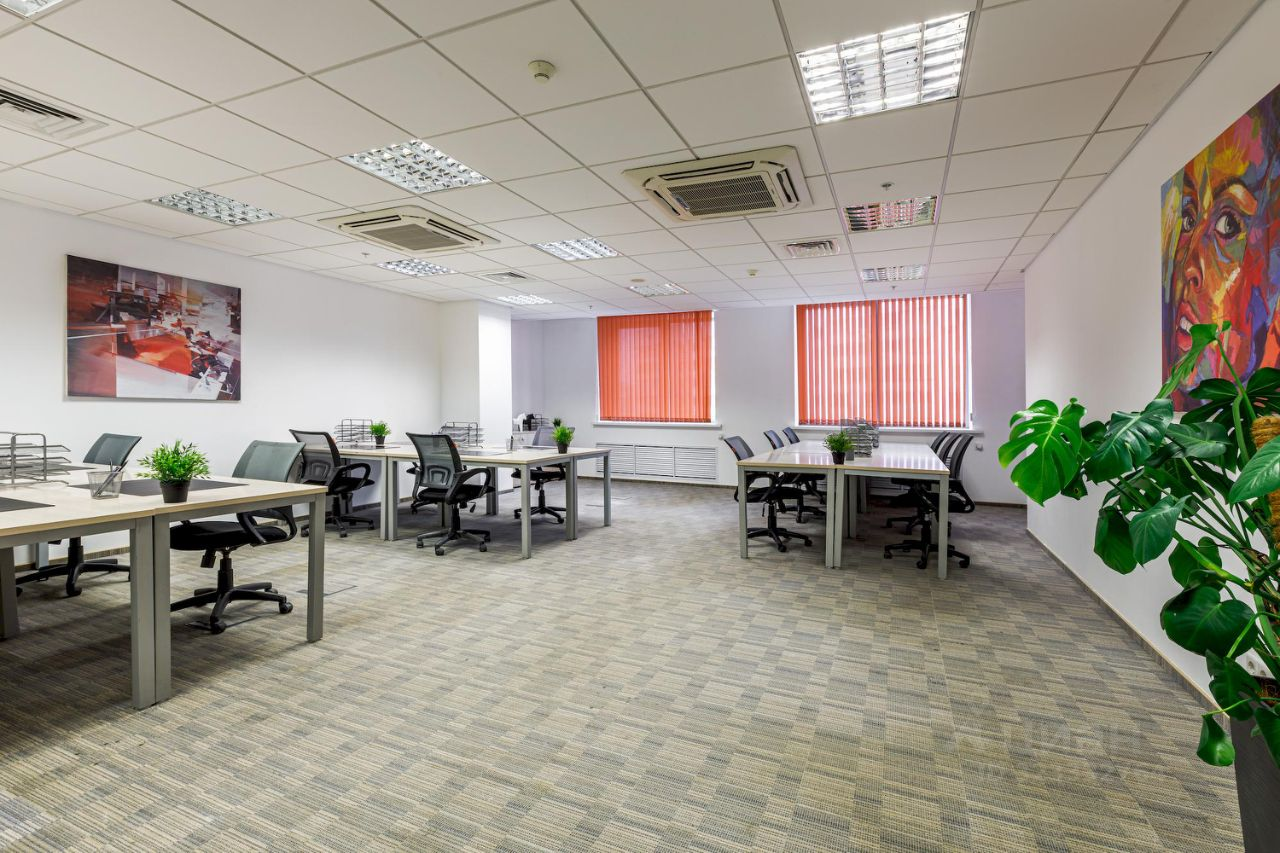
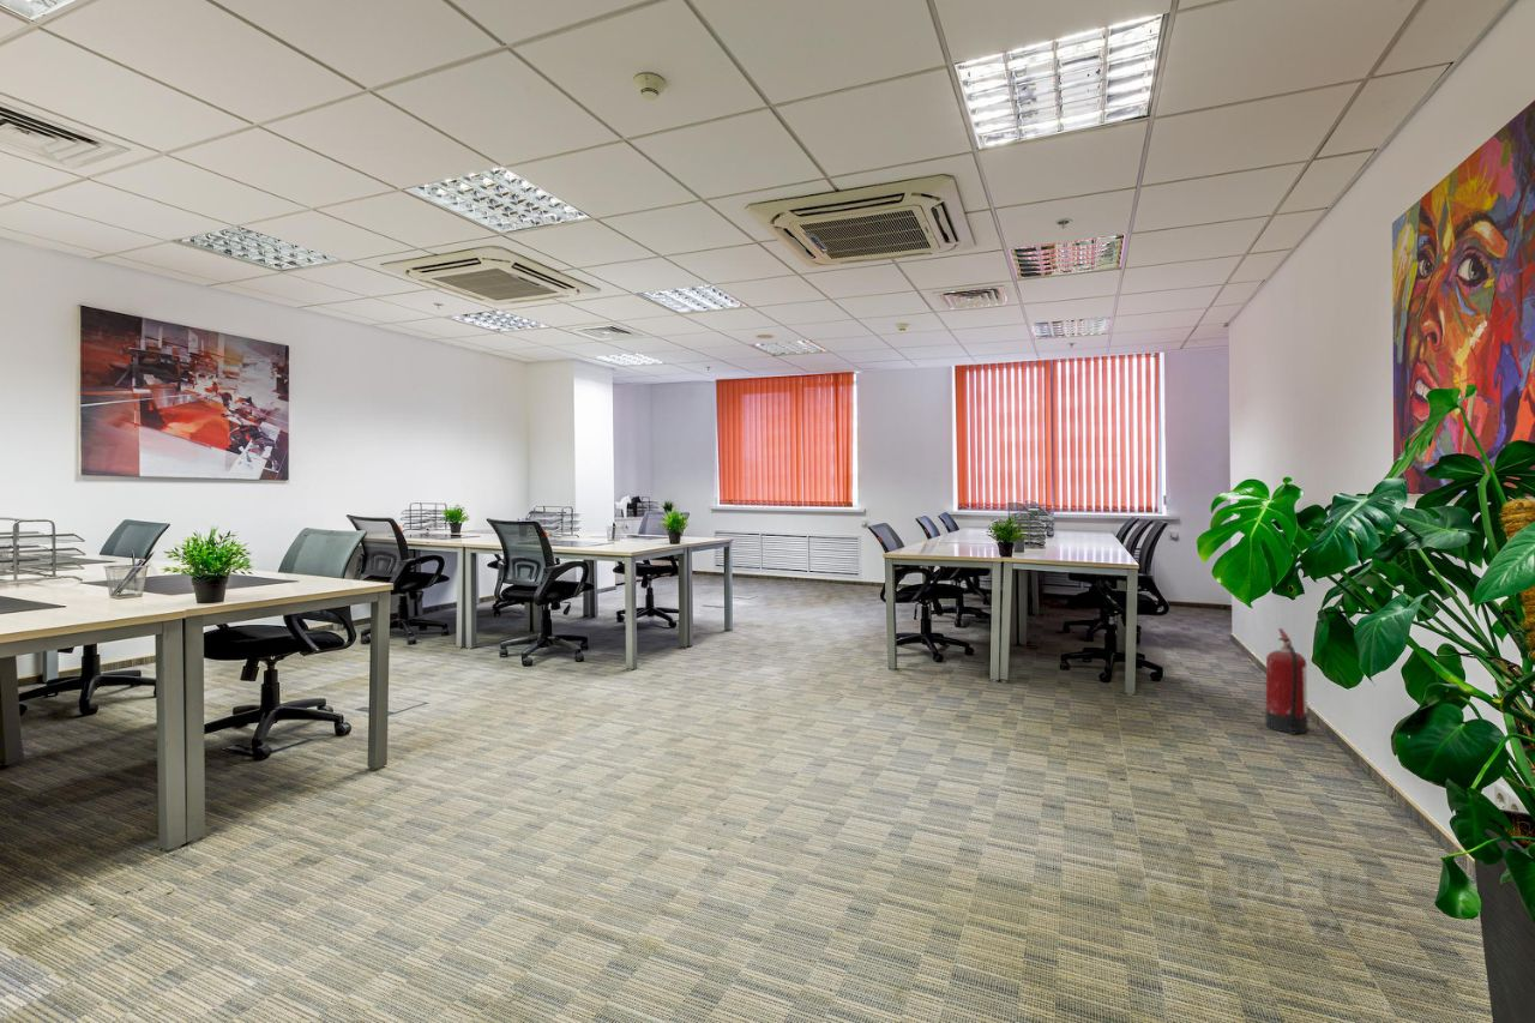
+ fire extinguisher (1287, 680)
